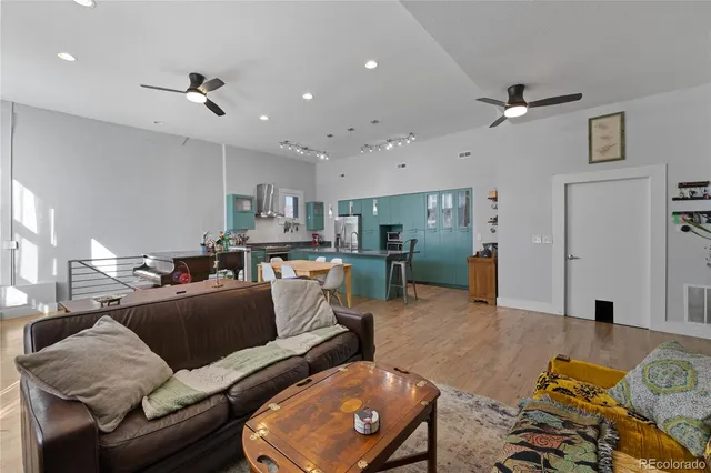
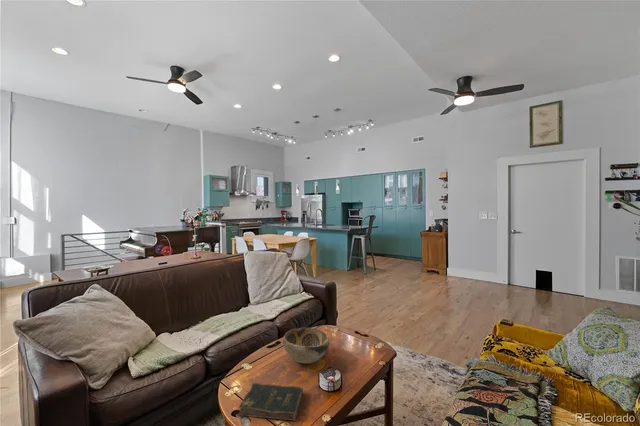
+ bible (272, 399)
+ decorative bowl (306, 347)
